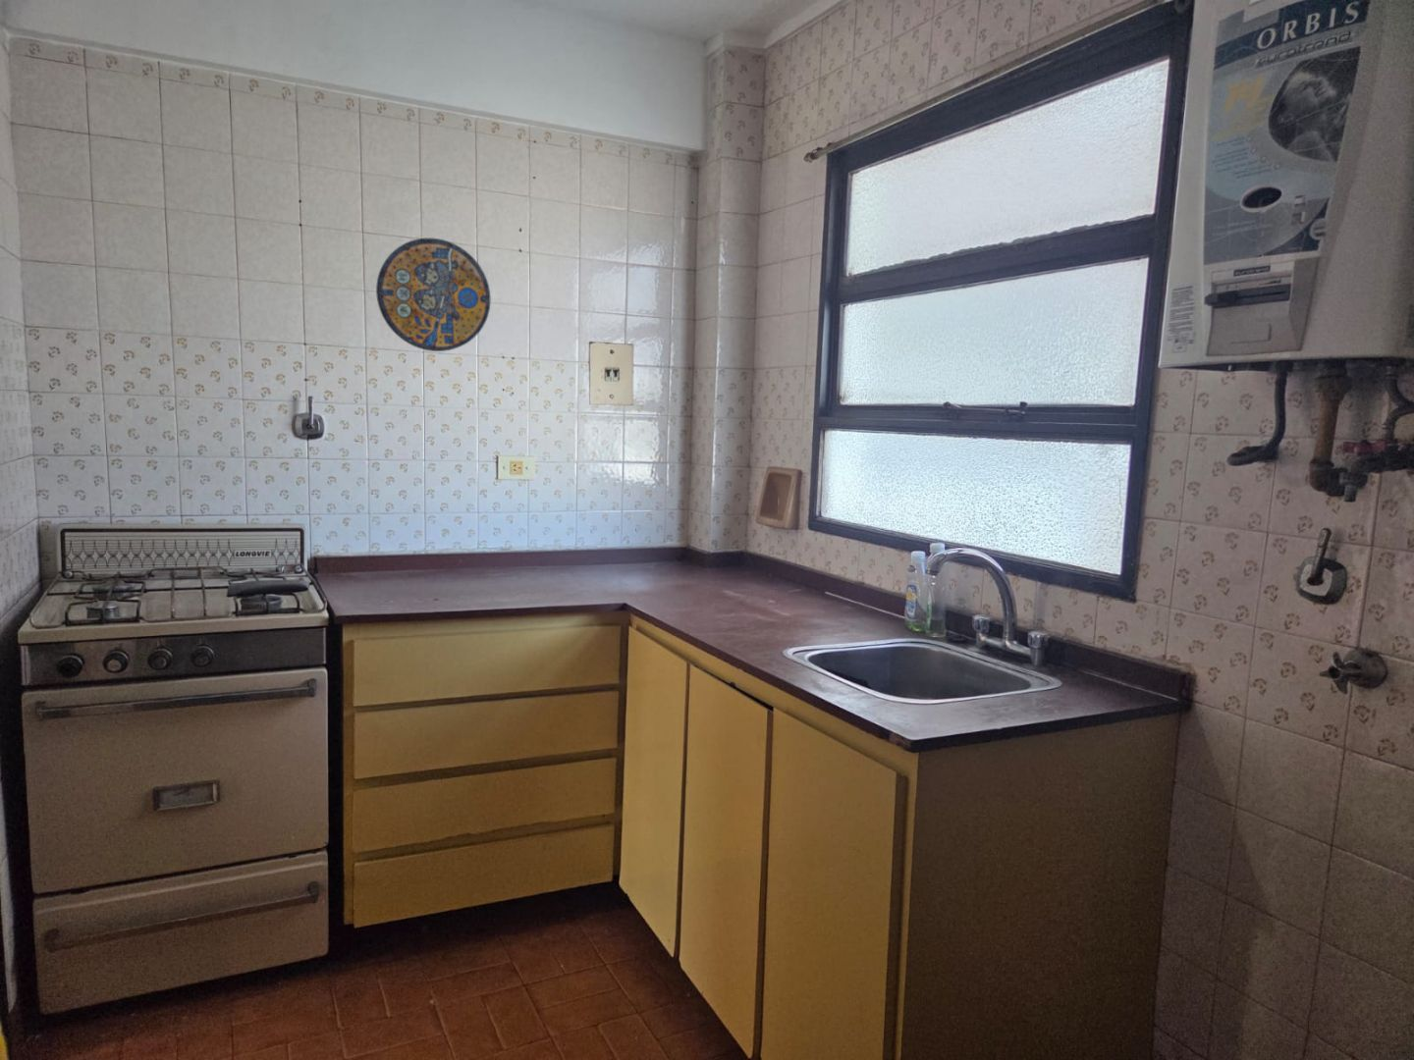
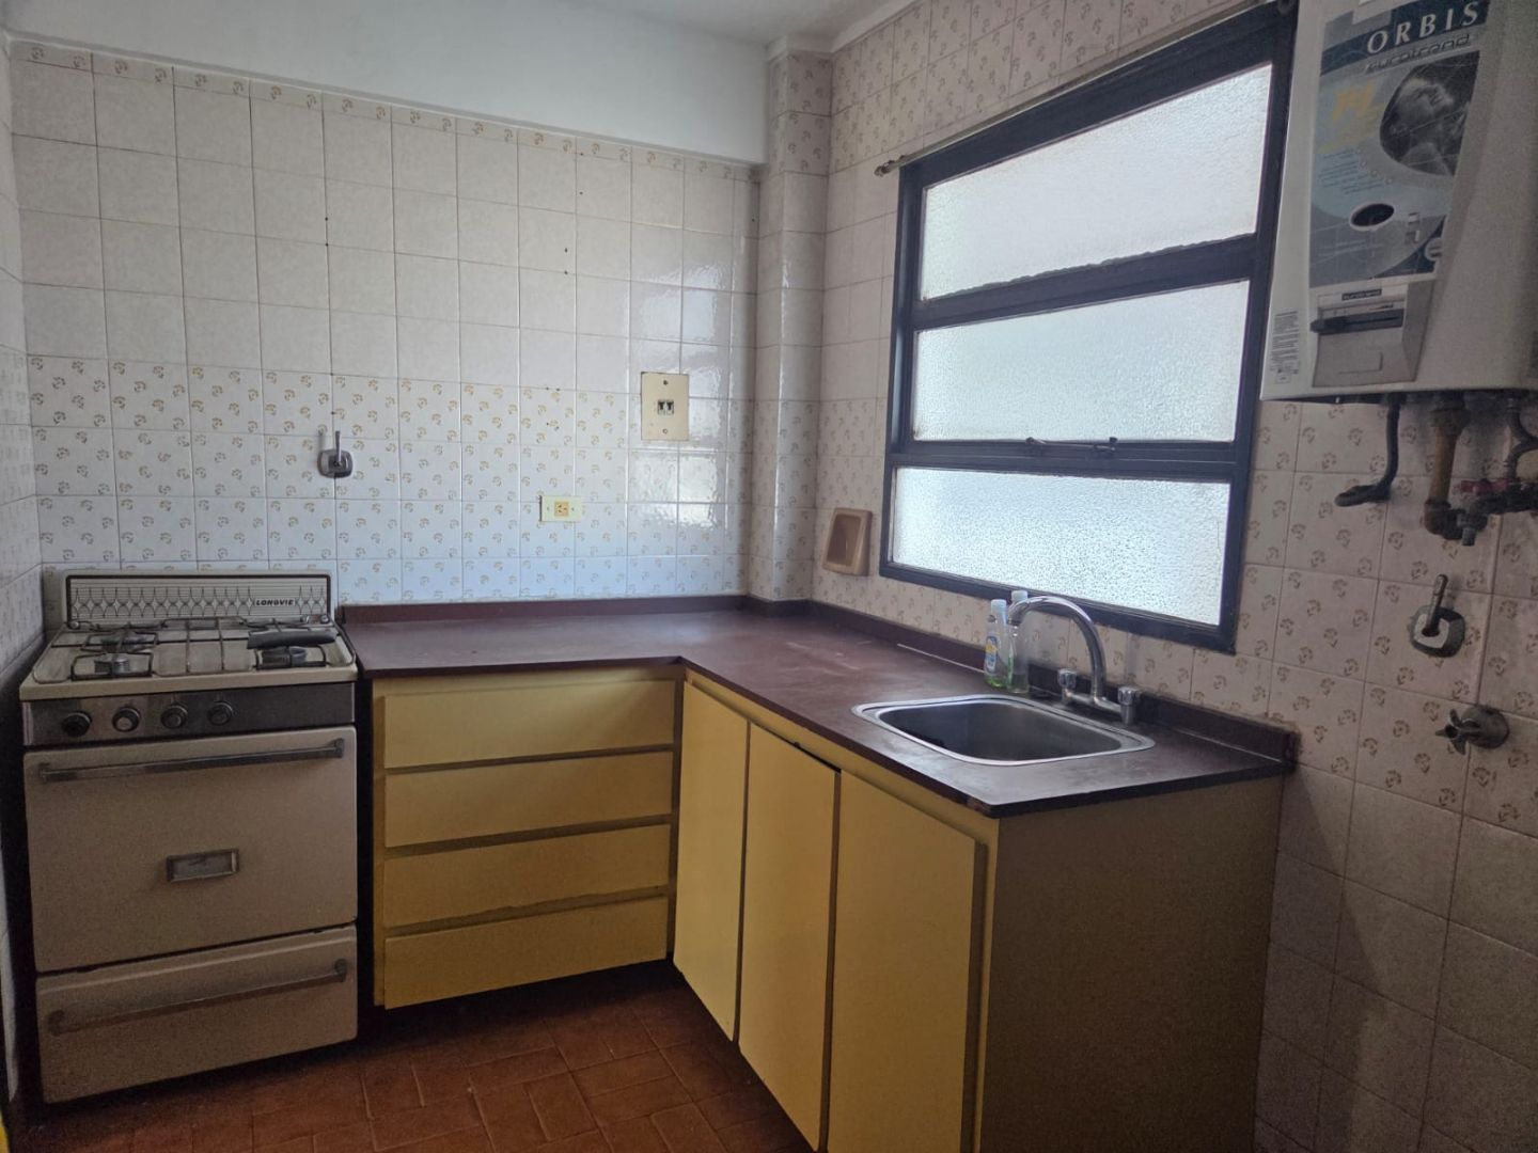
- manhole cover (434, 294)
